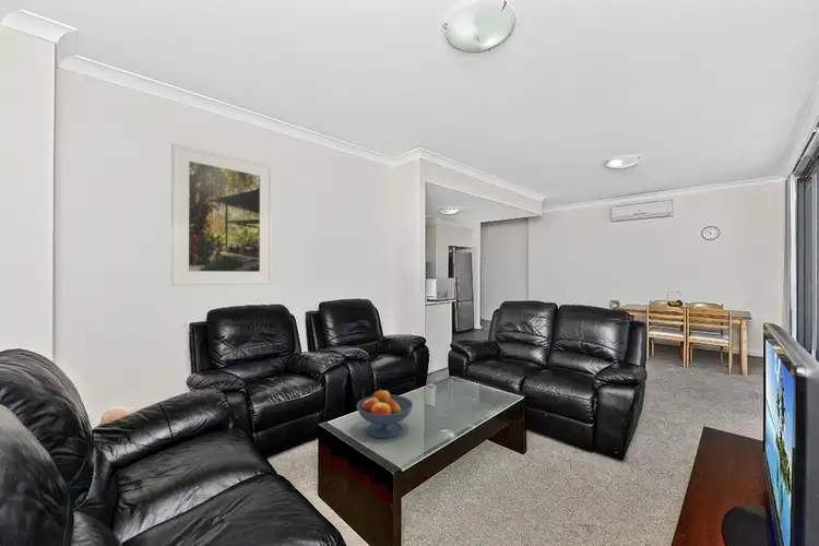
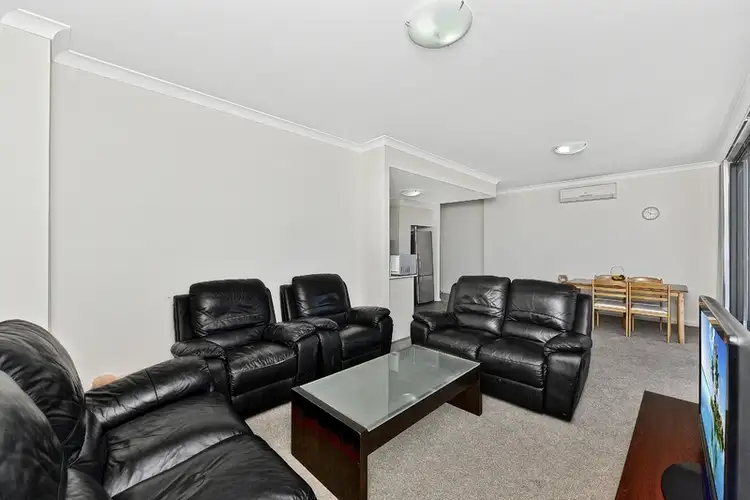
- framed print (226, 219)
- fruit bowl (384, 412)
